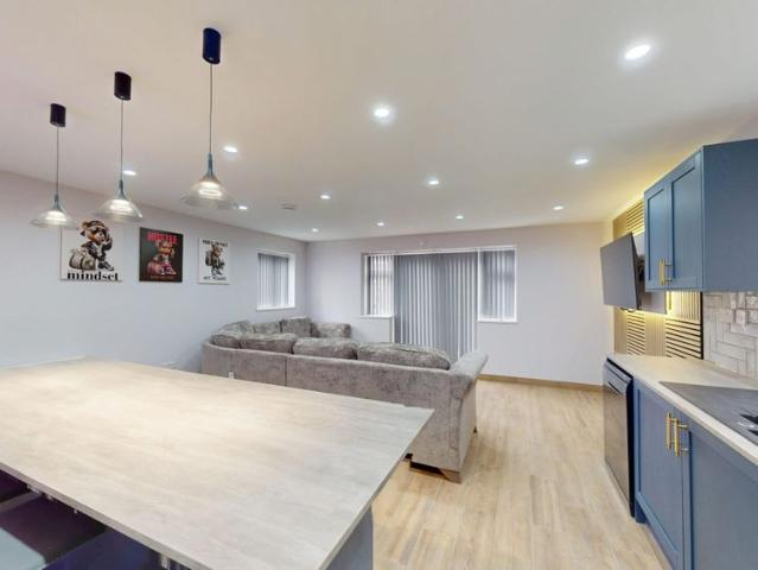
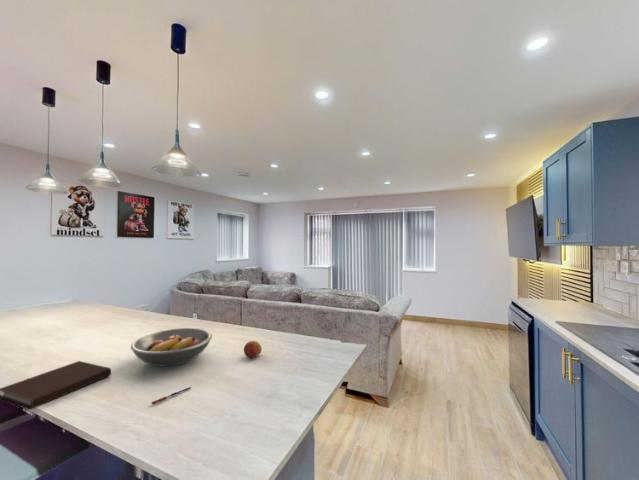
+ fruit (252, 348)
+ pen (172, 394)
+ notebook (58, 381)
+ fruit bowl (173, 346)
